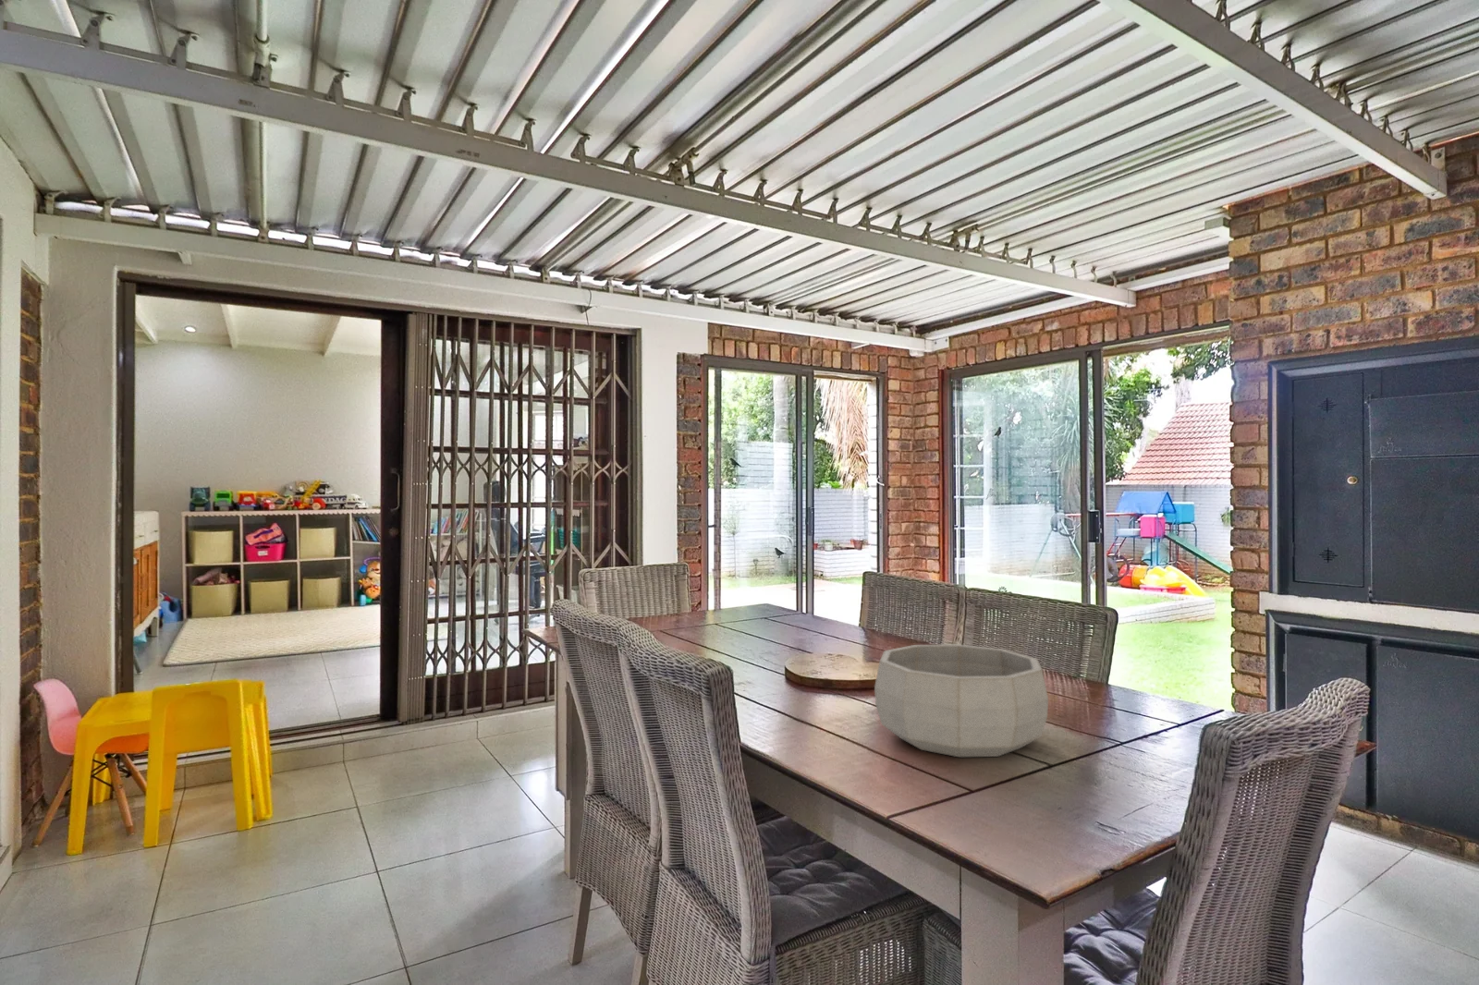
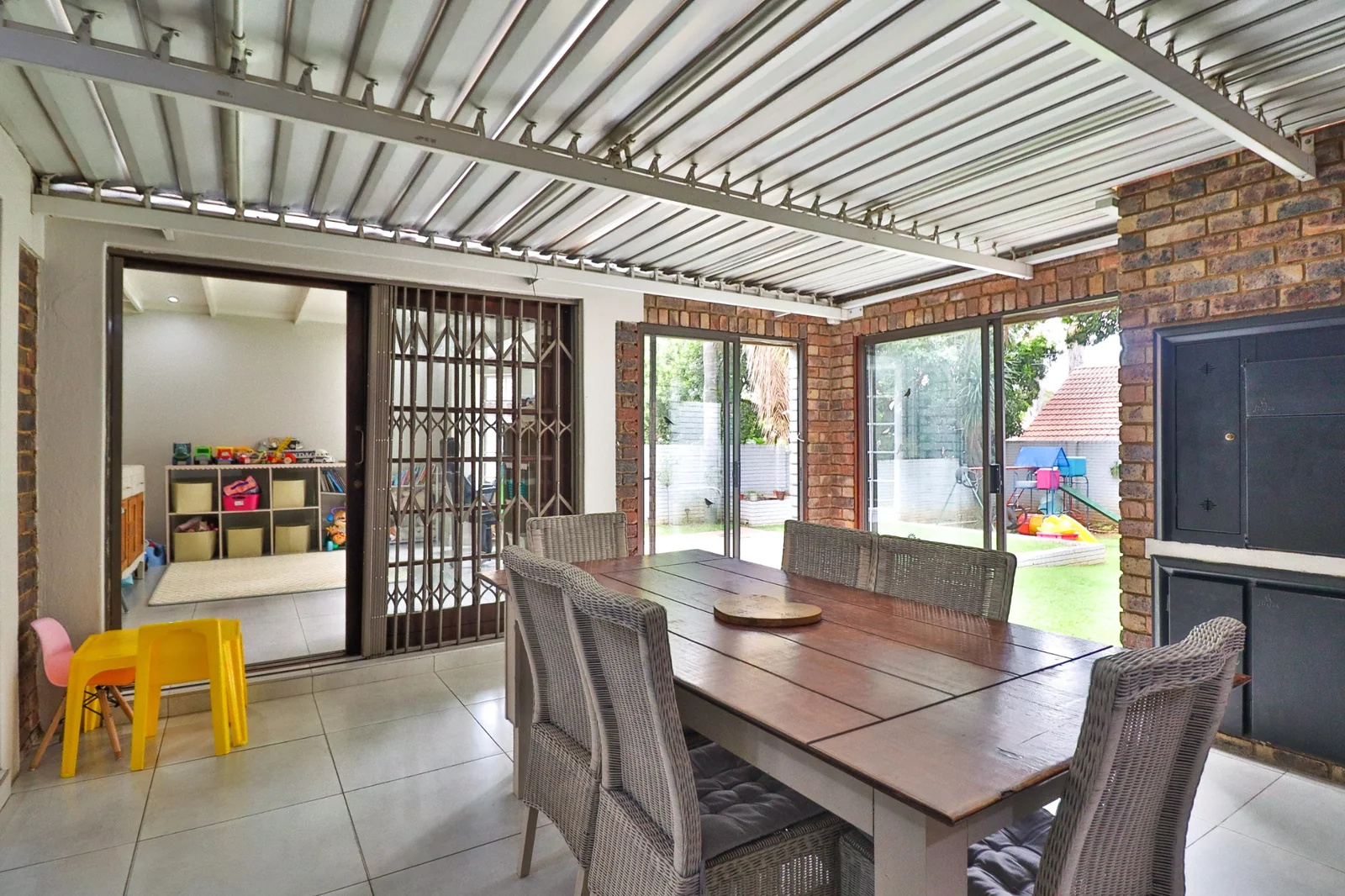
- decorative bowl (959, 698)
